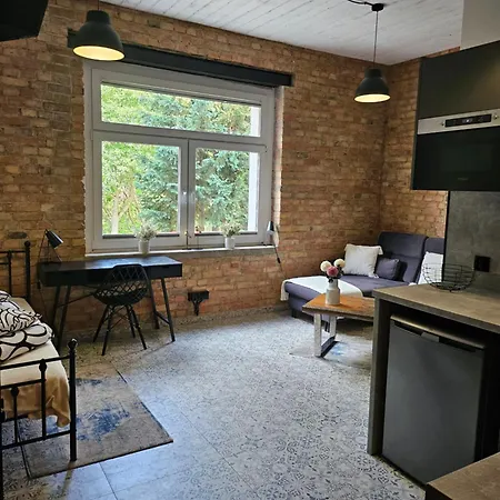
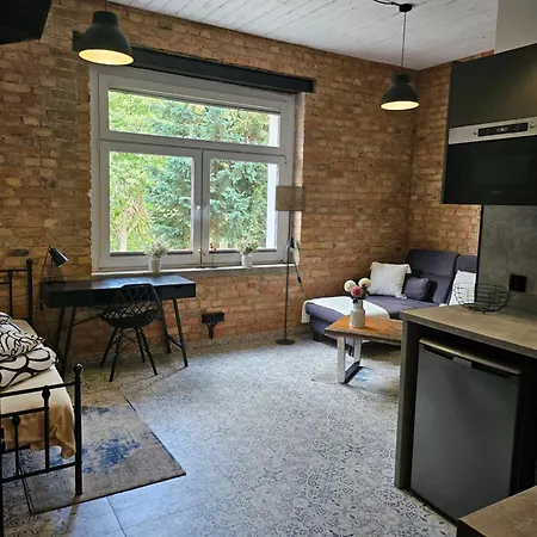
+ floor lamp (288, 265)
